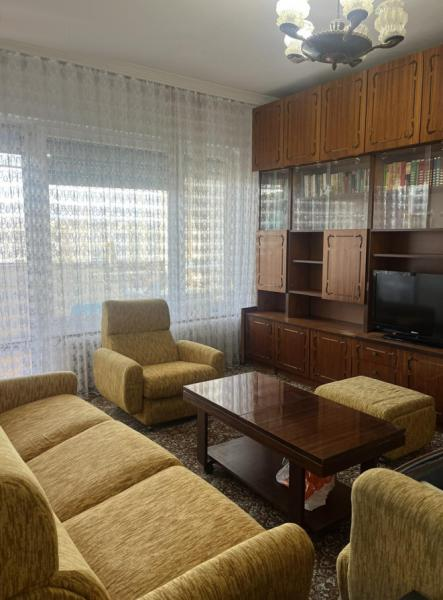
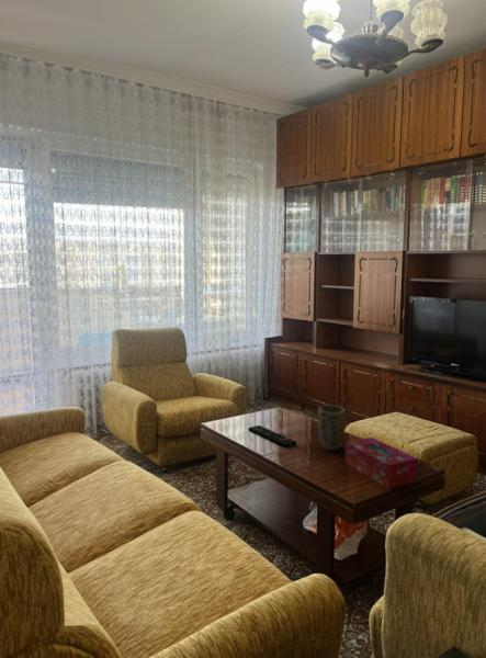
+ tissue box (378, 461)
+ plant pot (330, 428)
+ remote control (271, 435)
